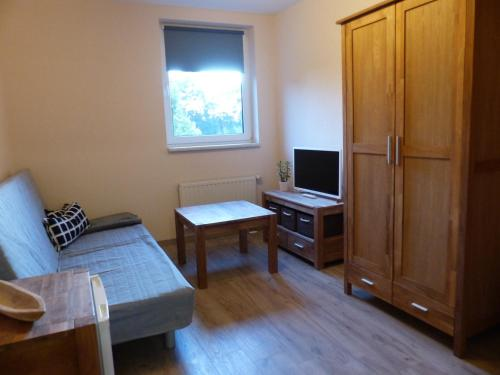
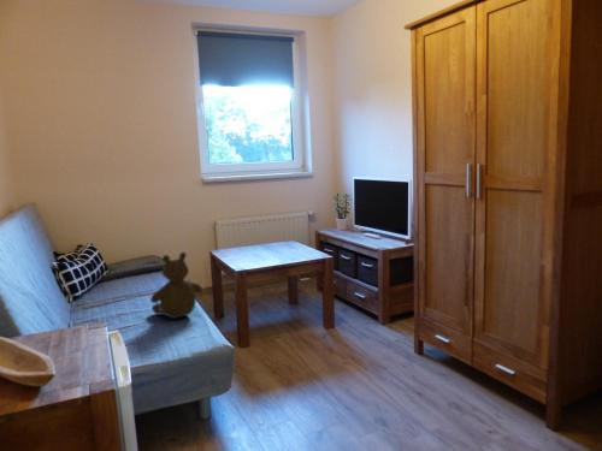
+ teddy bear (172, 283)
